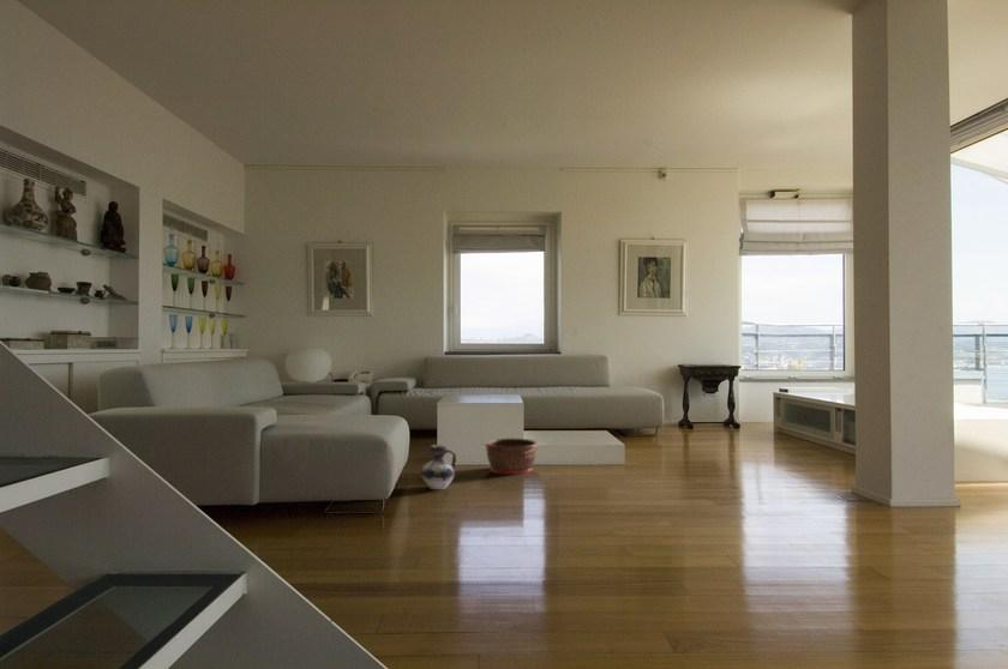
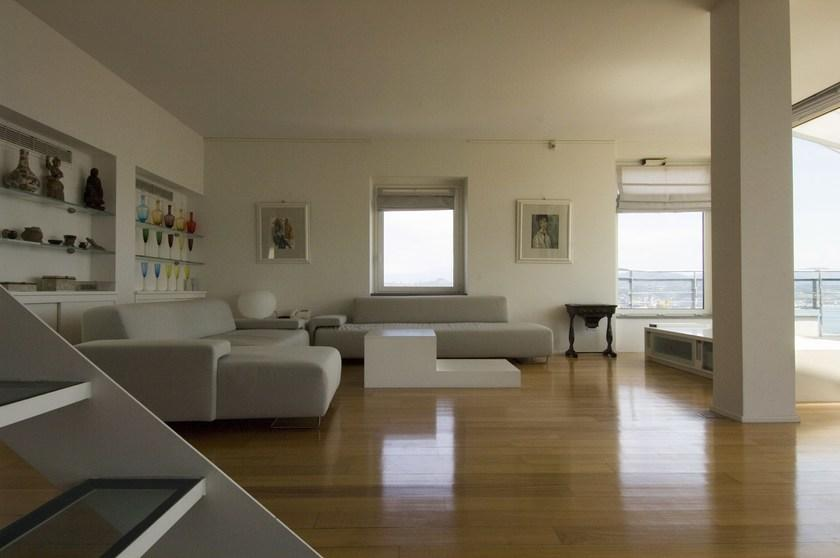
- ceramic jug (438, 466)
- basket (511, 456)
